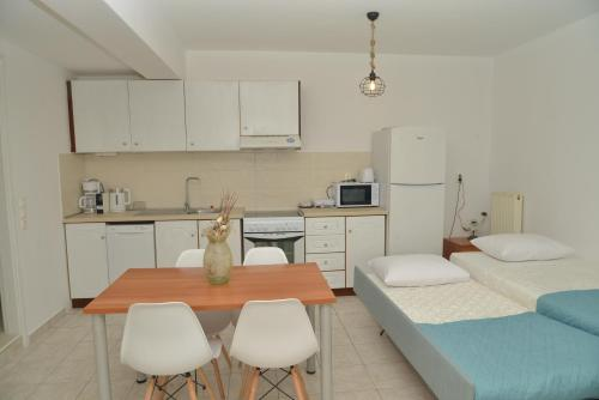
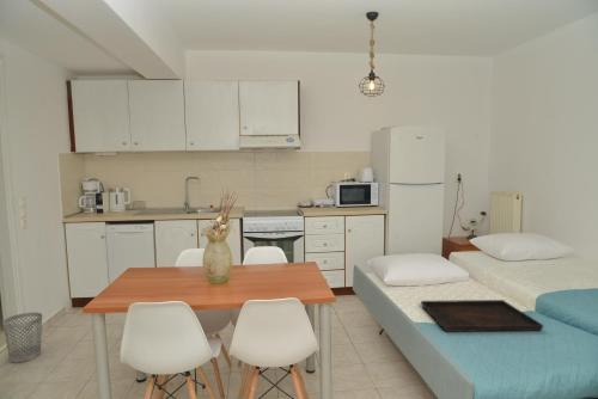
+ serving tray (476, 314)
+ wastebasket (24, 337)
